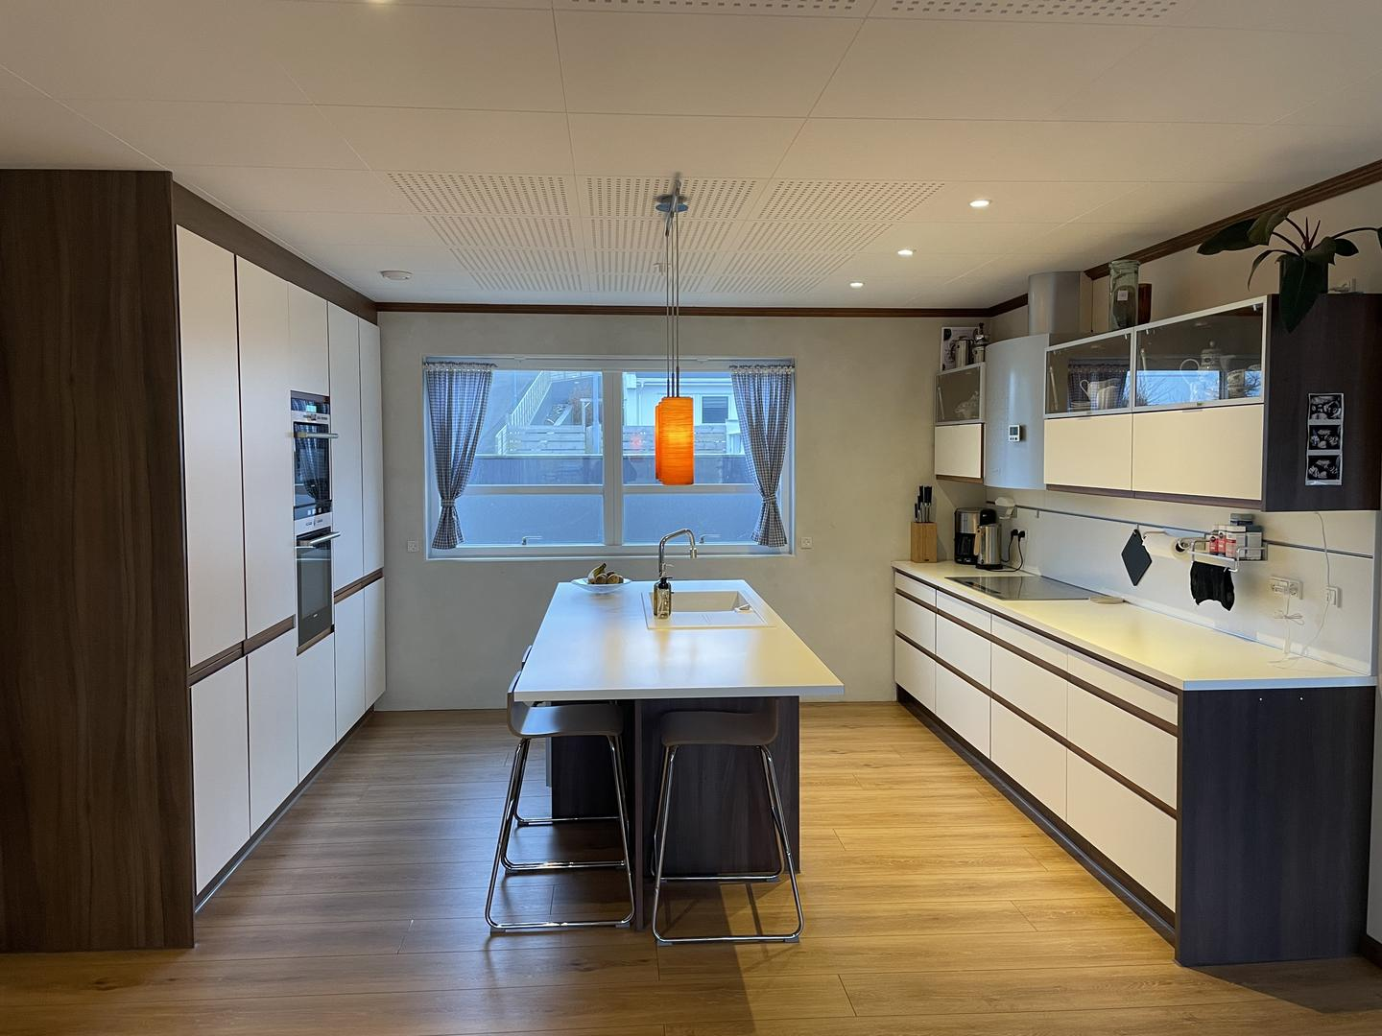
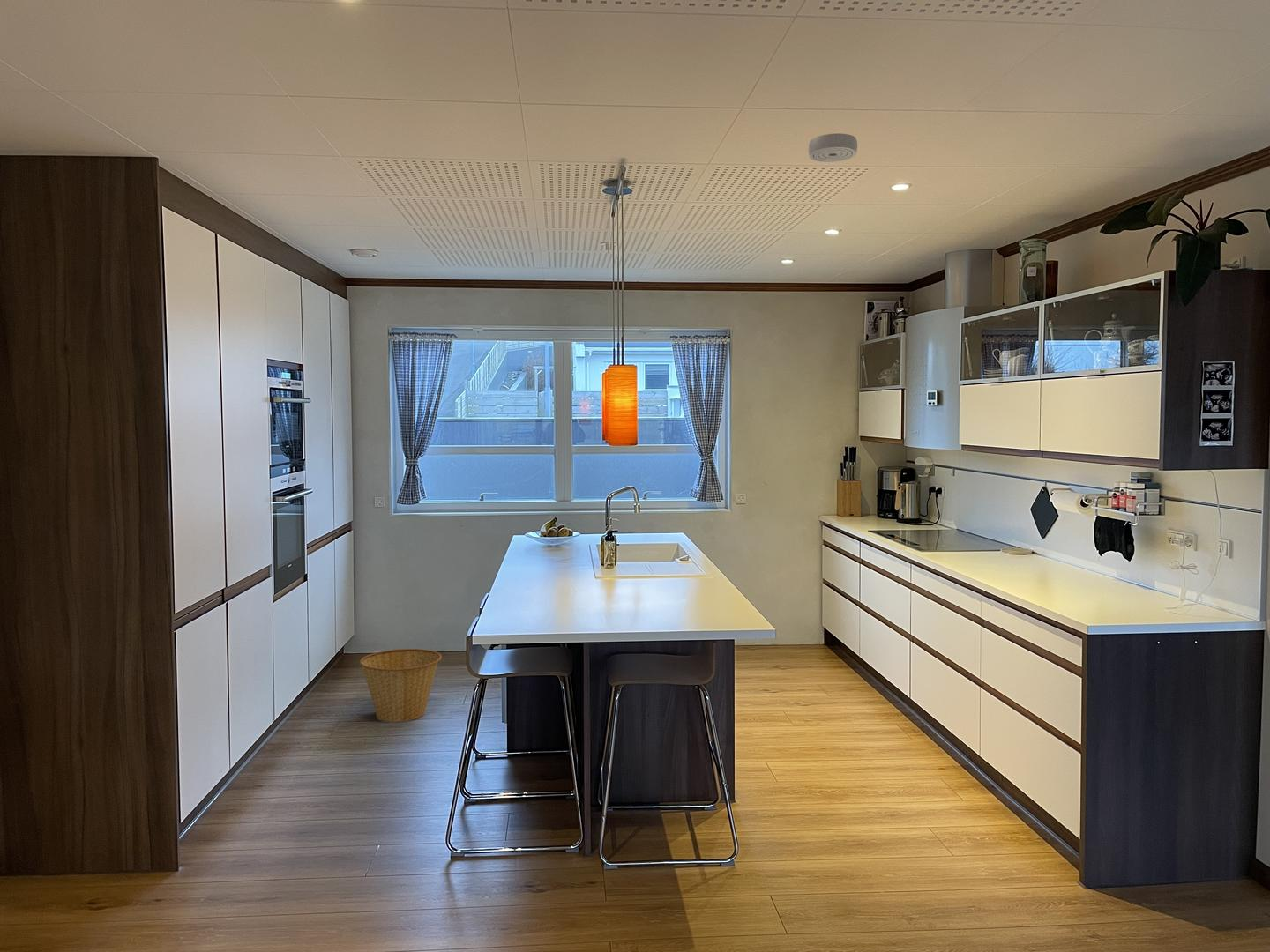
+ smoke detector (833, 148)
+ basket (401, 686)
